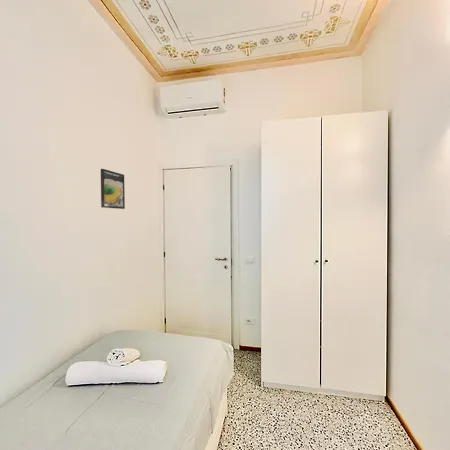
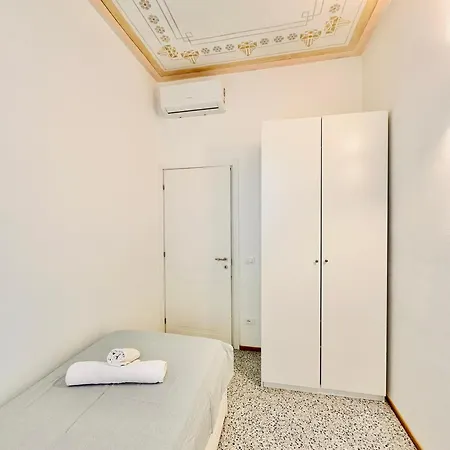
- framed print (113, 190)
